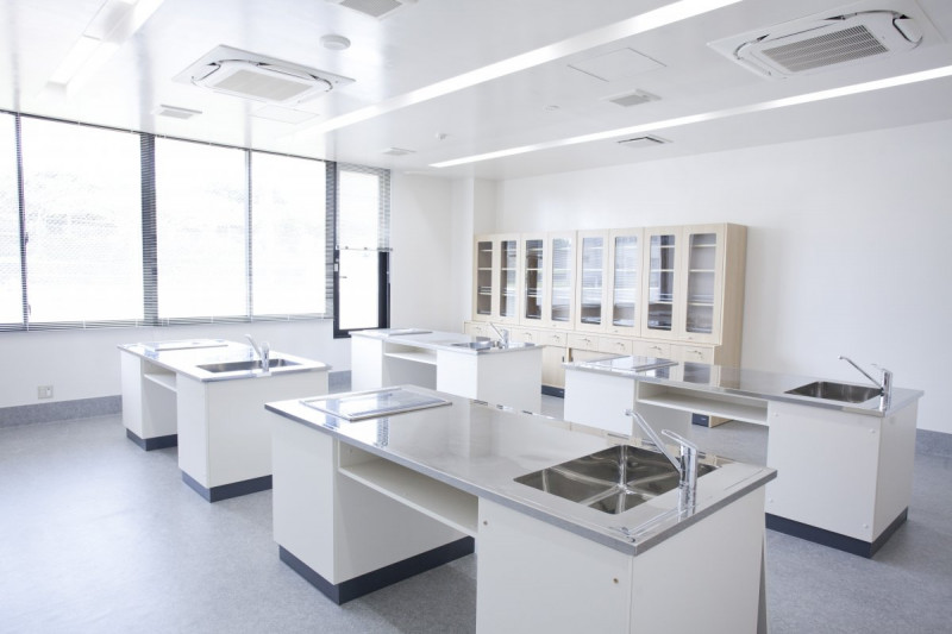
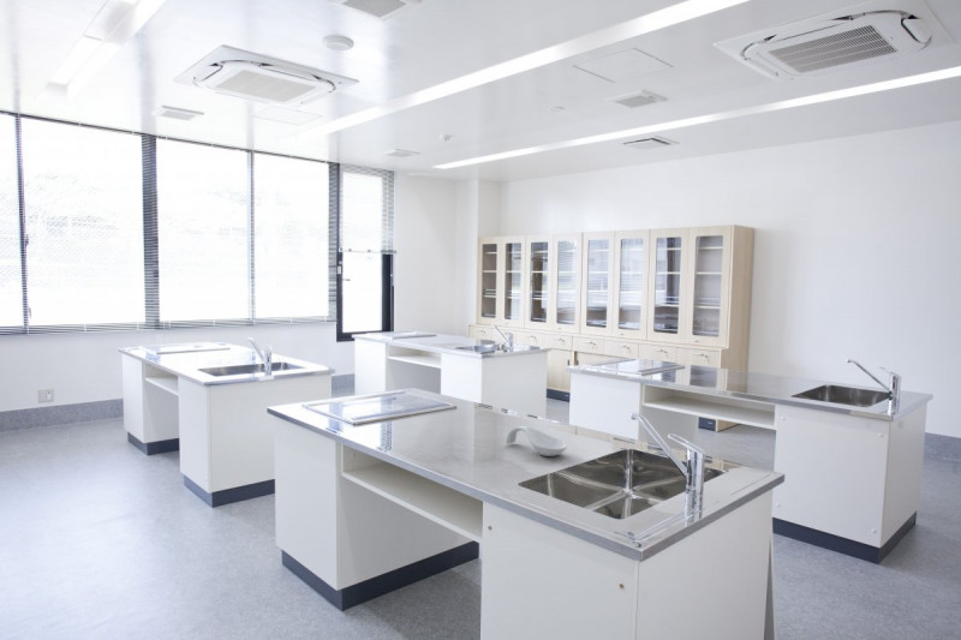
+ spoon rest (535, 439)
